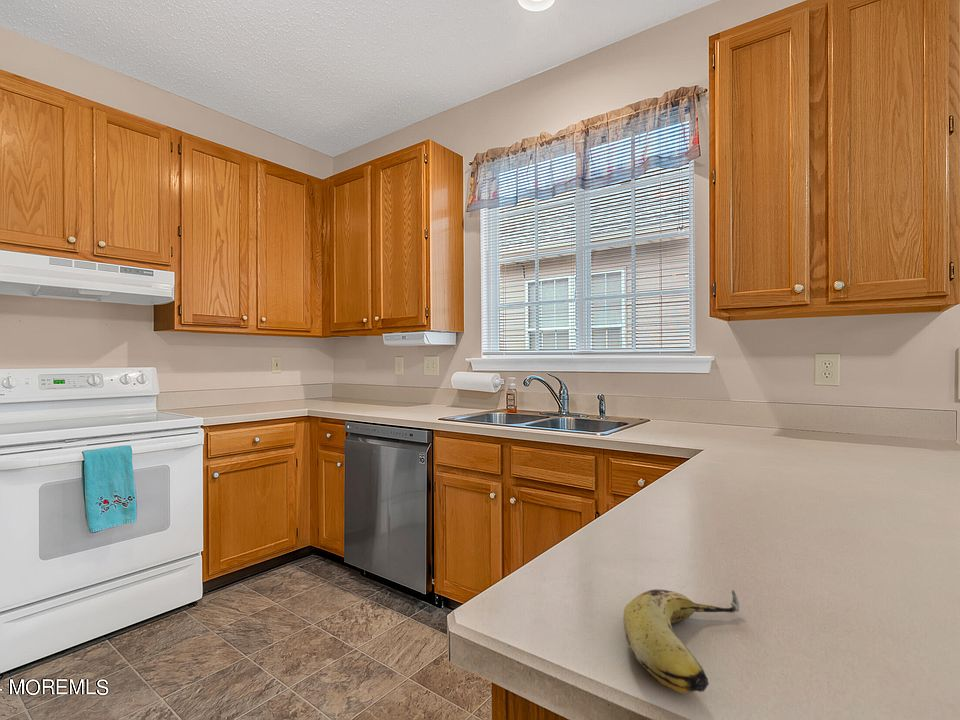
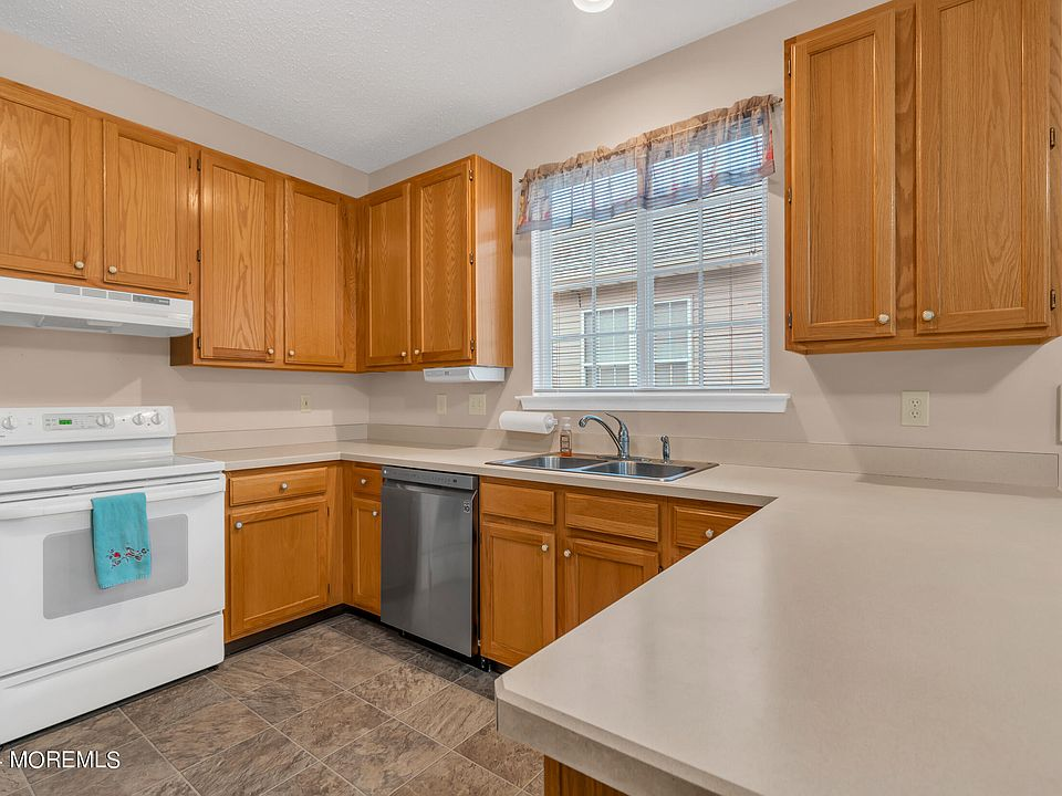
- fruit (676, 621)
